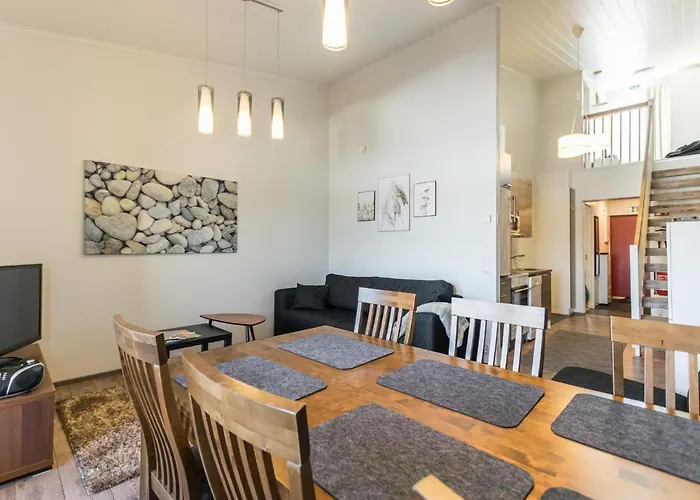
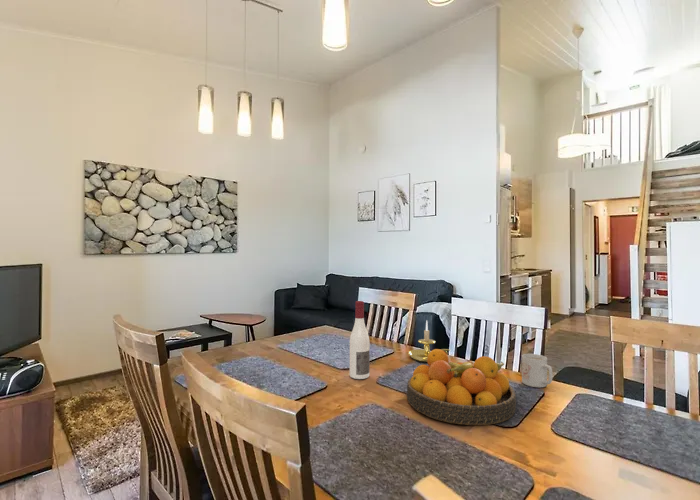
+ mug (538, 371)
+ alcohol (359, 338)
+ candle holder (429, 339)
+ fruit bowl (459, 378)
